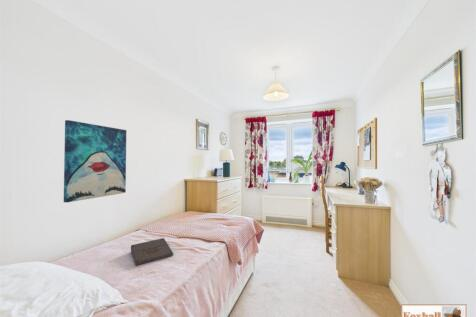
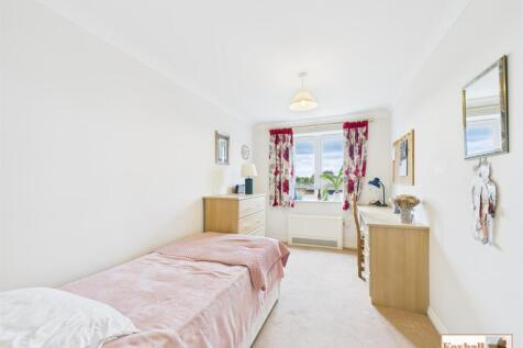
- pizza box (151, 250)
- wall art (99, 161)
